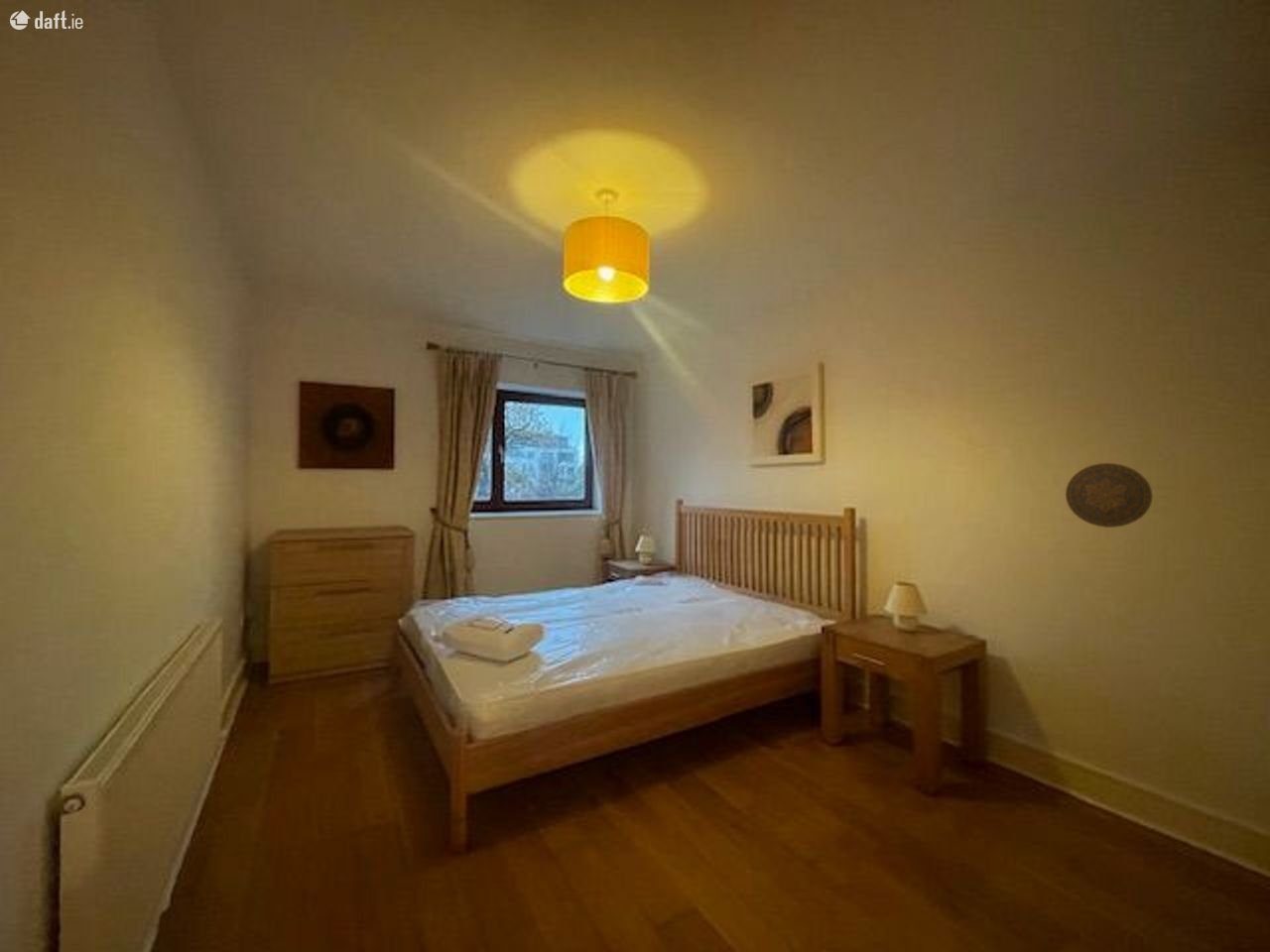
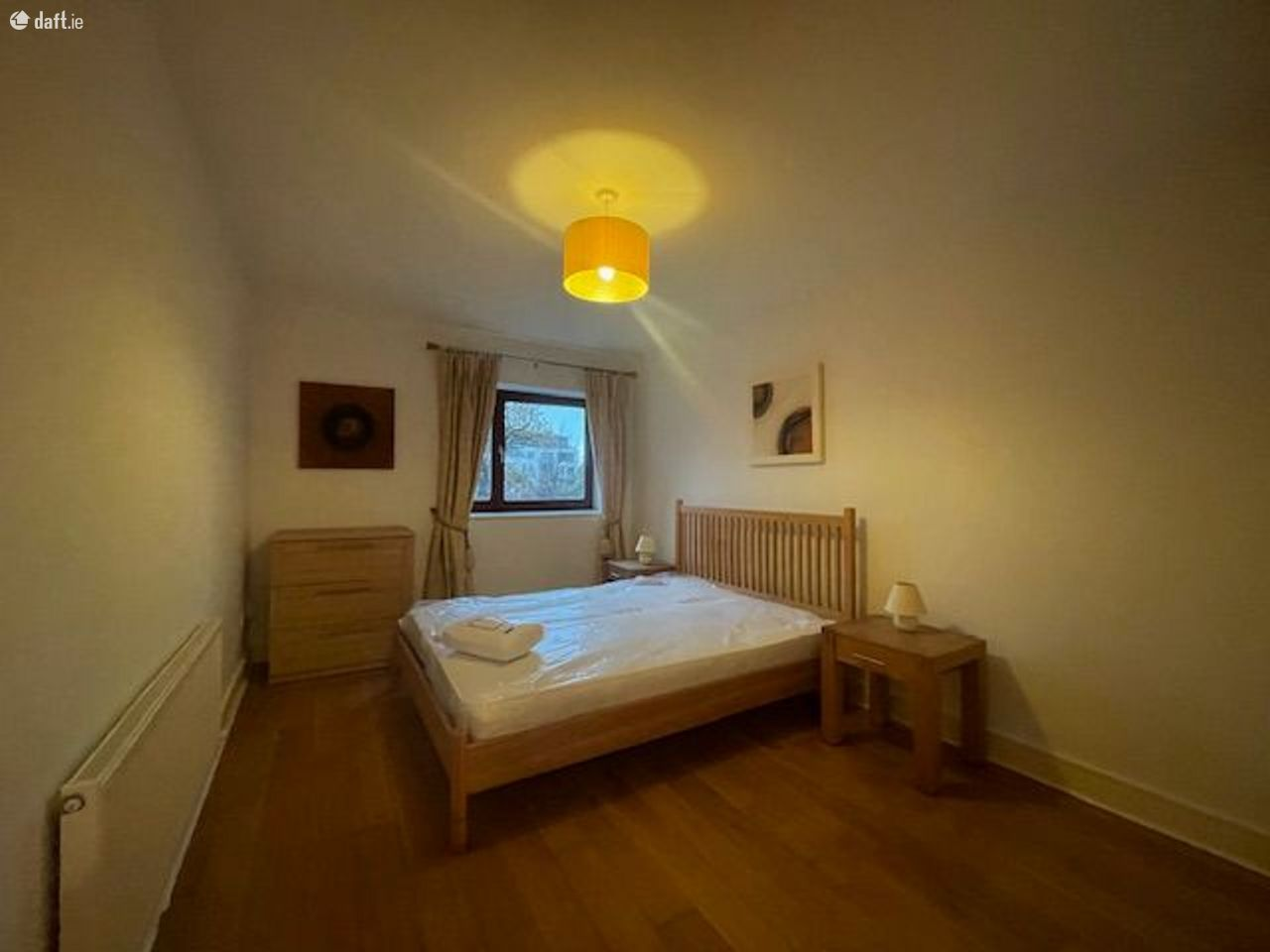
- decorative plate (1105, 495)
